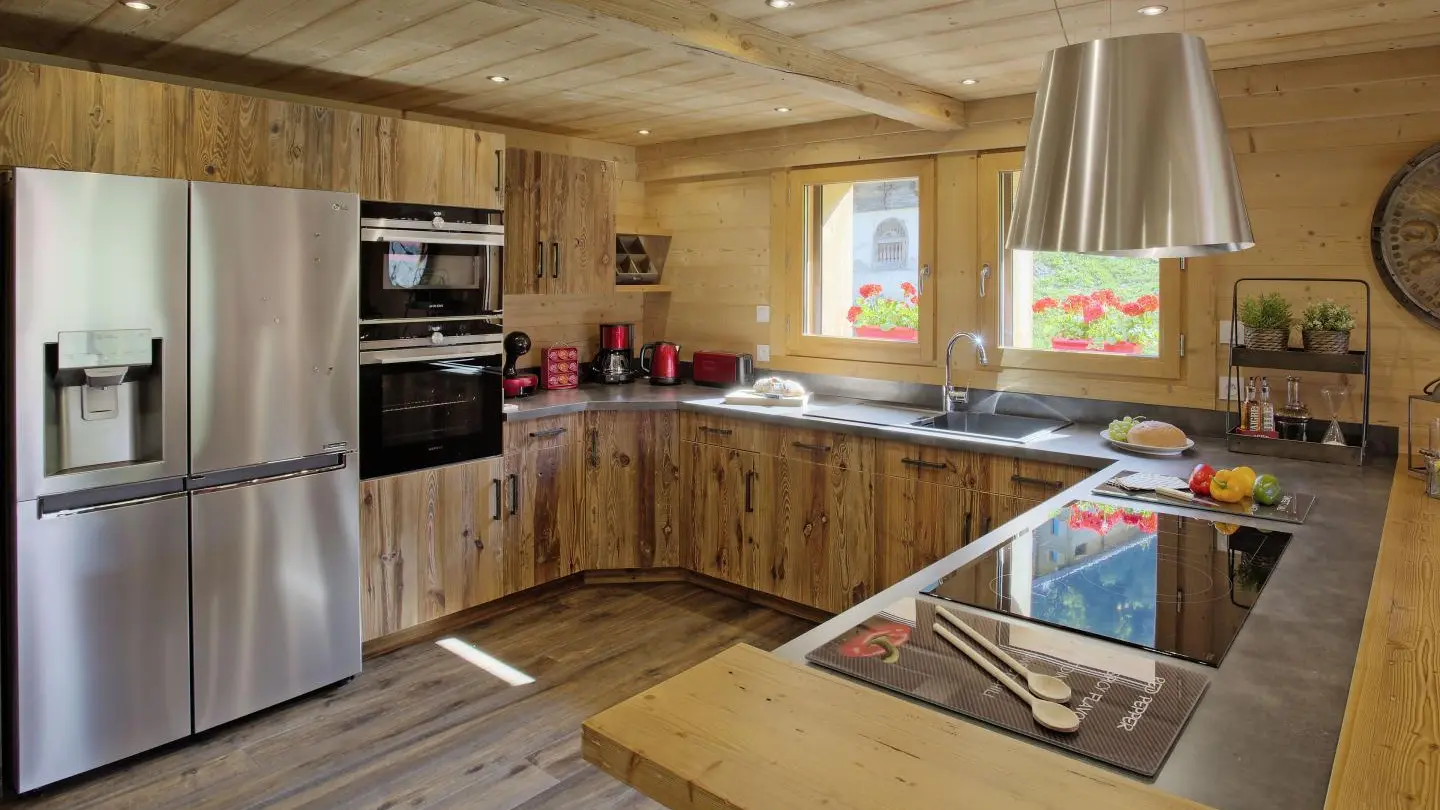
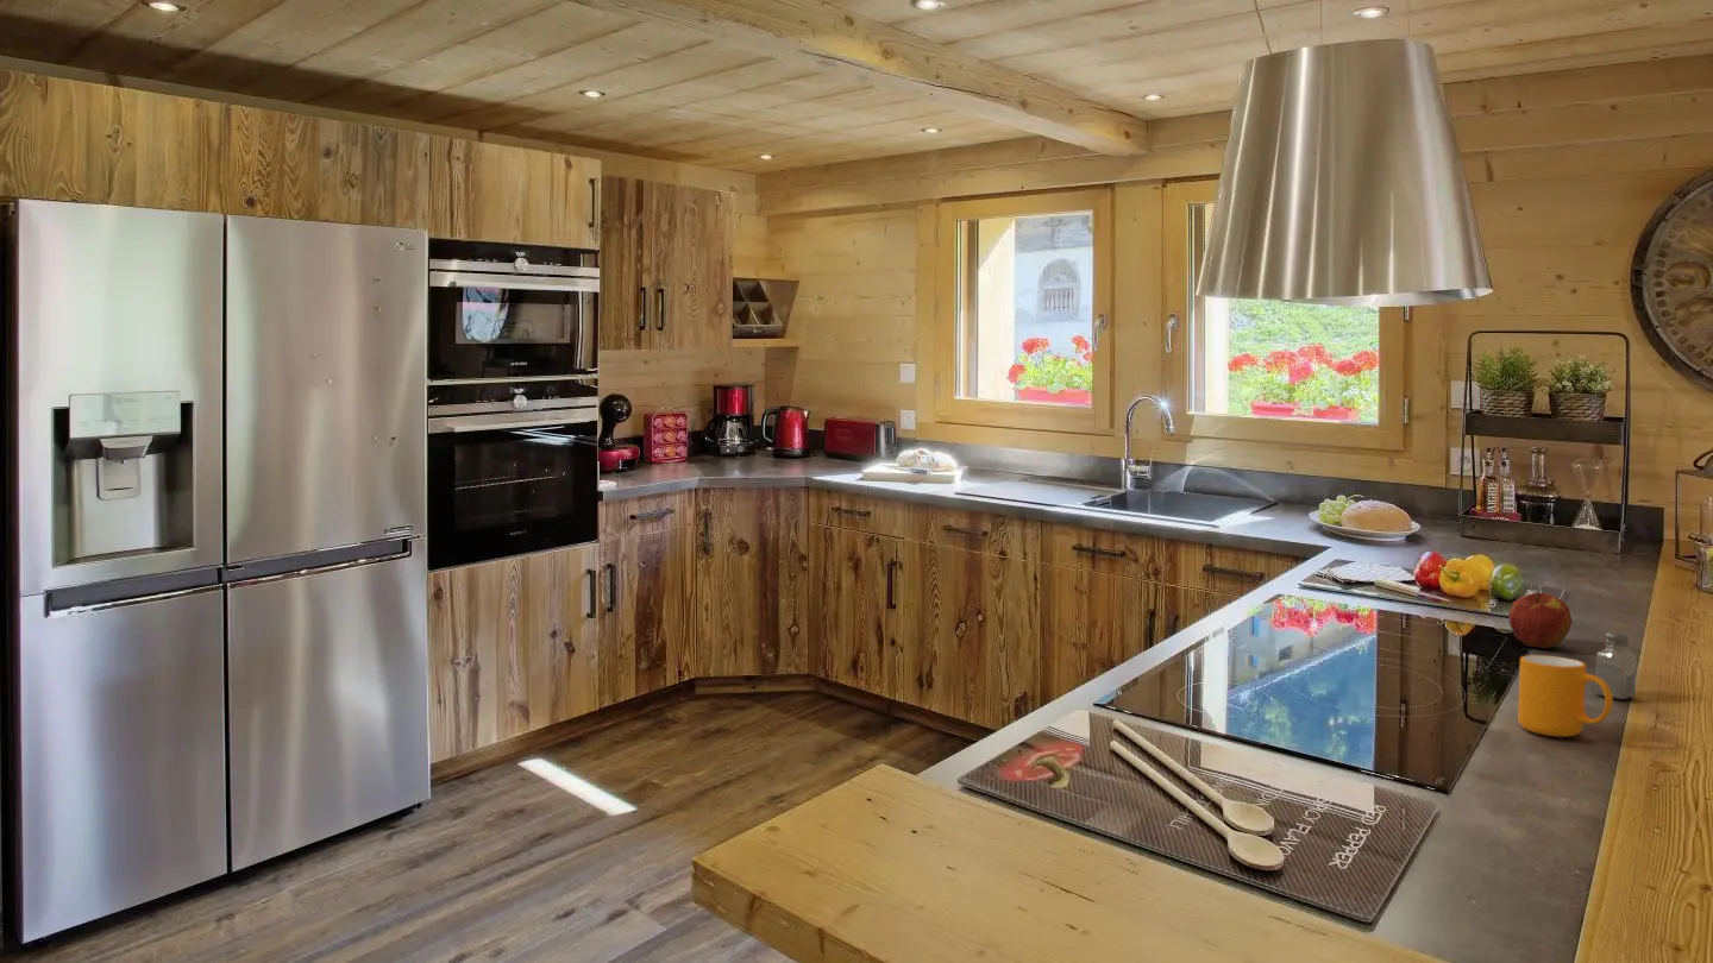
+ saltshaker (1615, 665)
+ apple (1541, 618)
+ mug (1564, 699)
